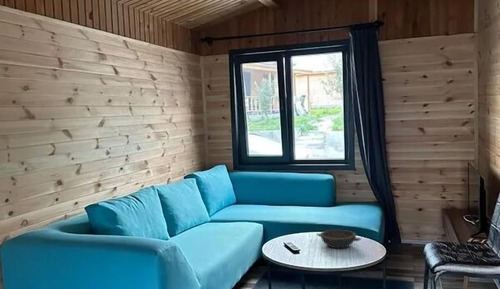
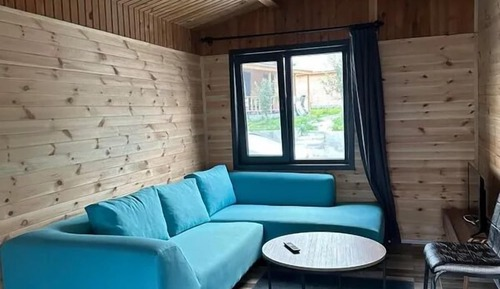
- bowl (338, 239)
